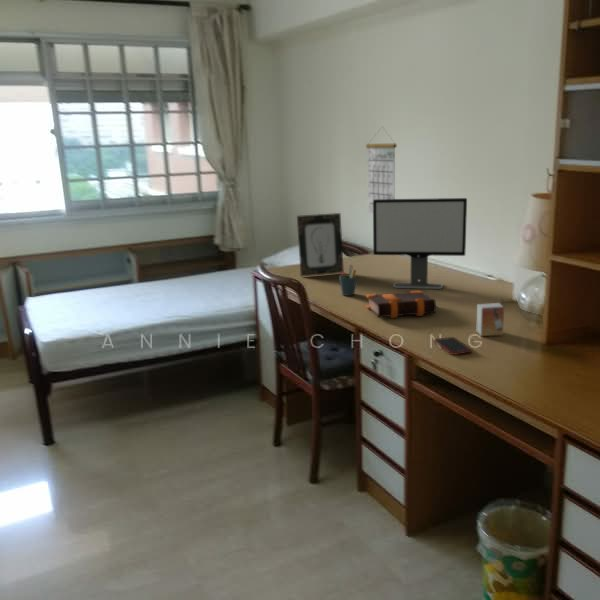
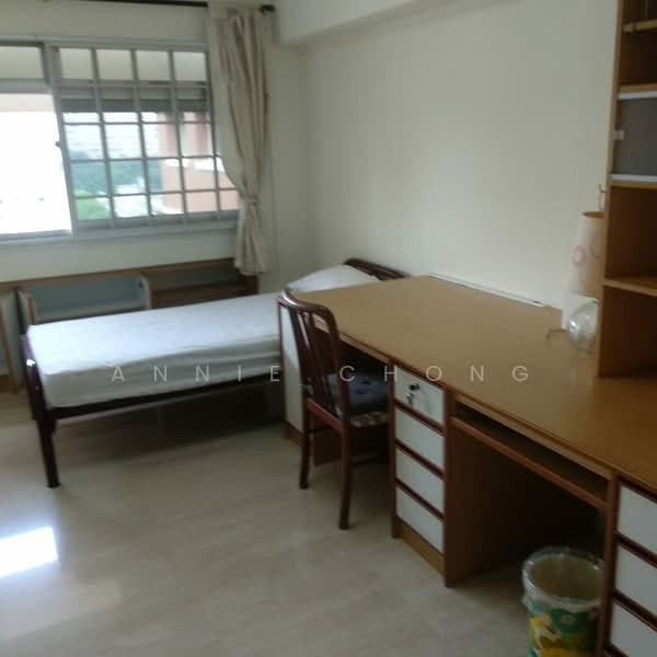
- computer monitor (418, 243)
- small box (490, 319)
- pen holder (348, 280)
- bible (403, 302)
- calendar (380, 171)
- picture frame (320, 244)
- cell phone (452, 345)
